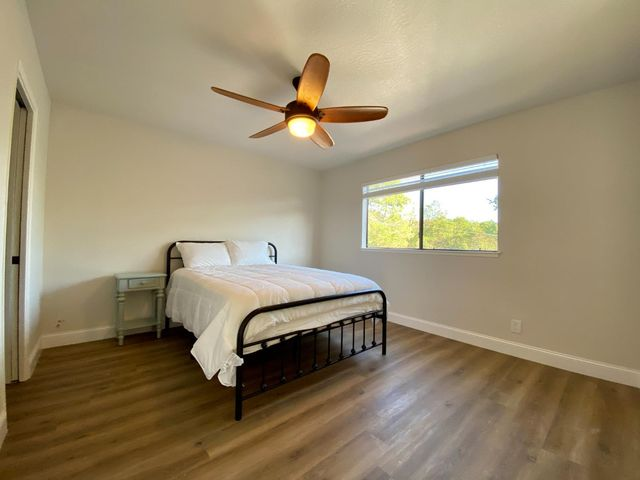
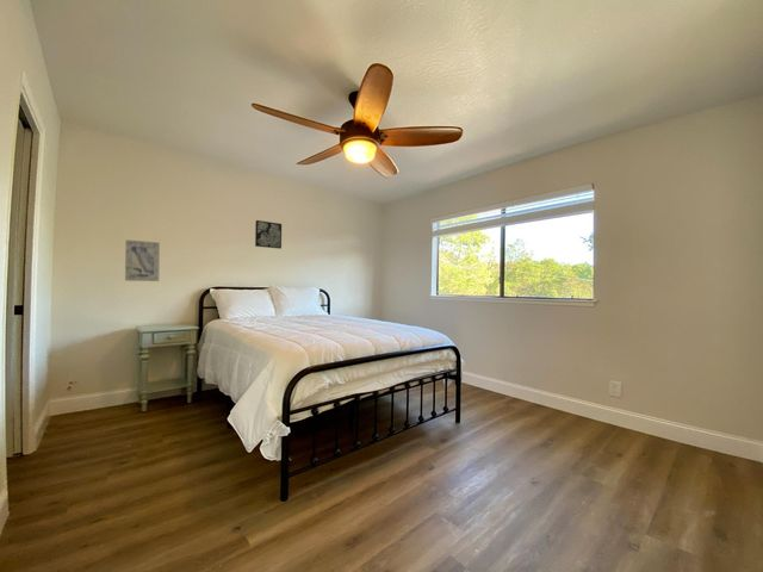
+ wall art (142, 261)
+ wall art (268, 235)
